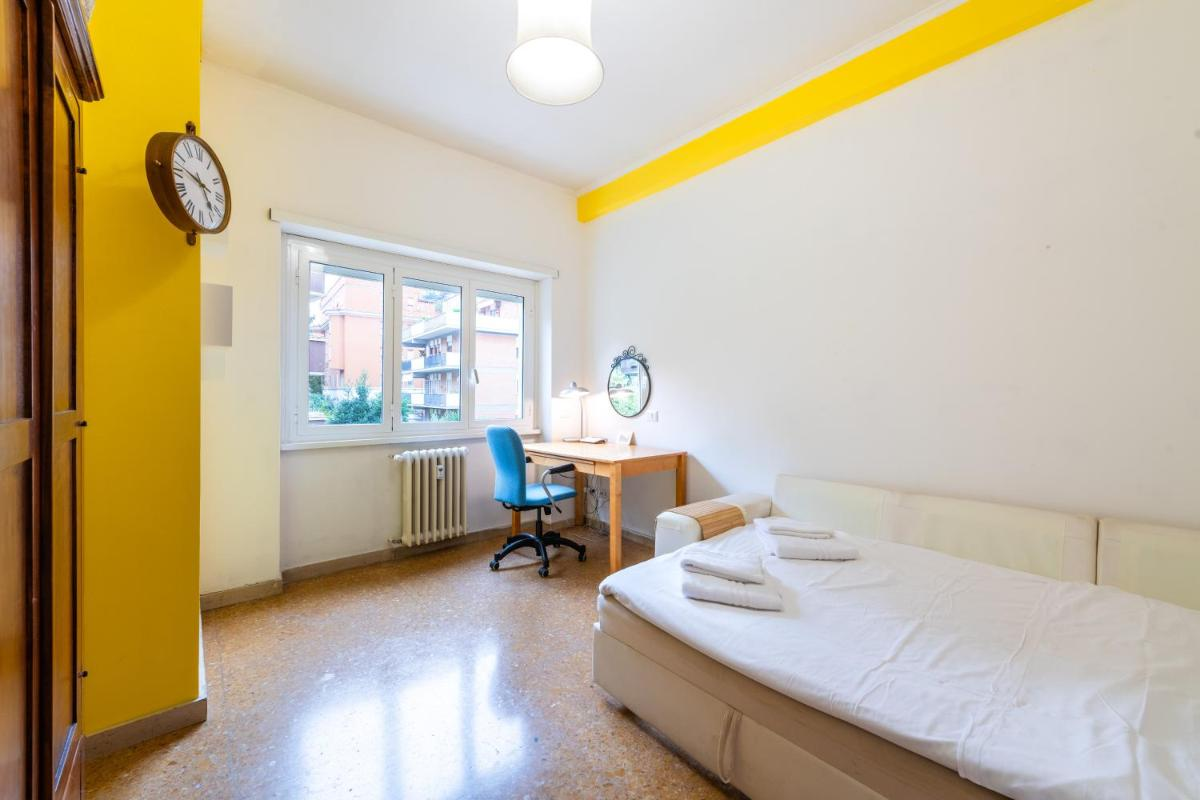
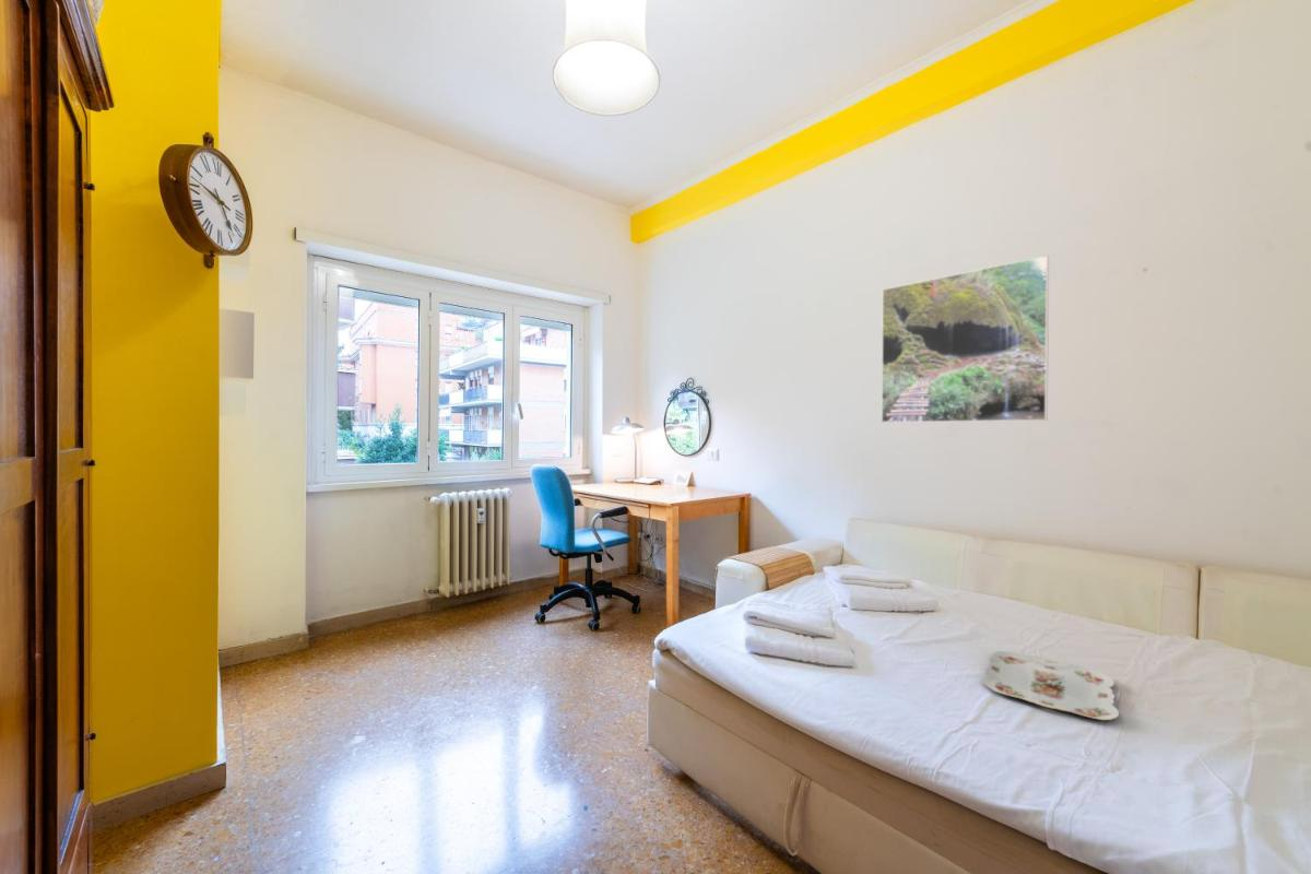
+ serving tray (1048, 682)
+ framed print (956, 347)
